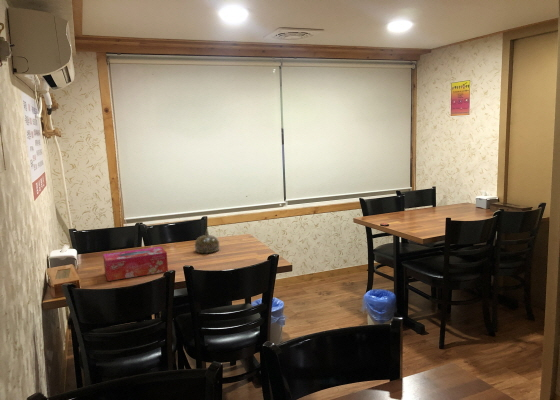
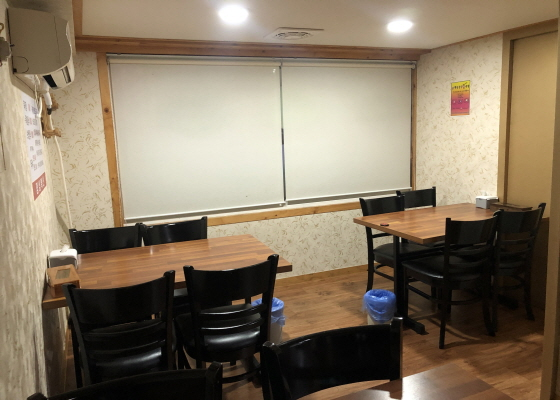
- teapot (206, 241)
- tissue box (135, 262)
